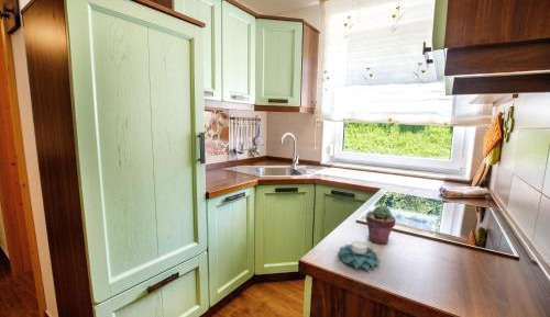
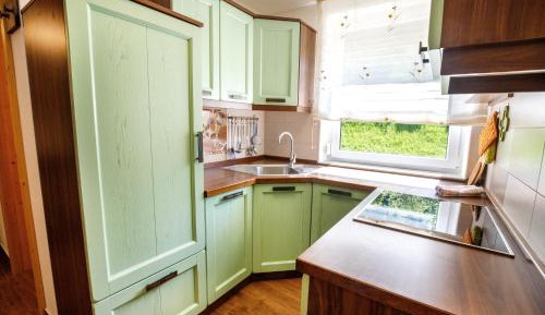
- potted succulent (380, 223)
- candle holder (358, 251)
